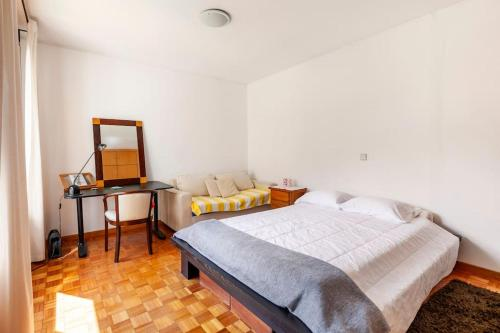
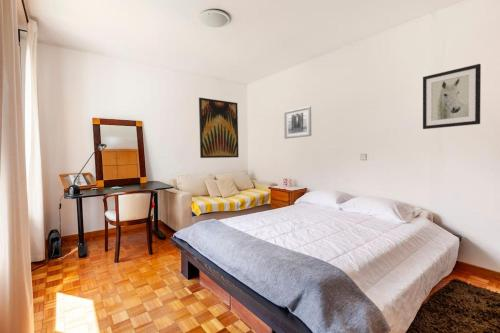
+ wall art (297, 123)
+ wall art (449, 98)
+ wall art (219, 129)
